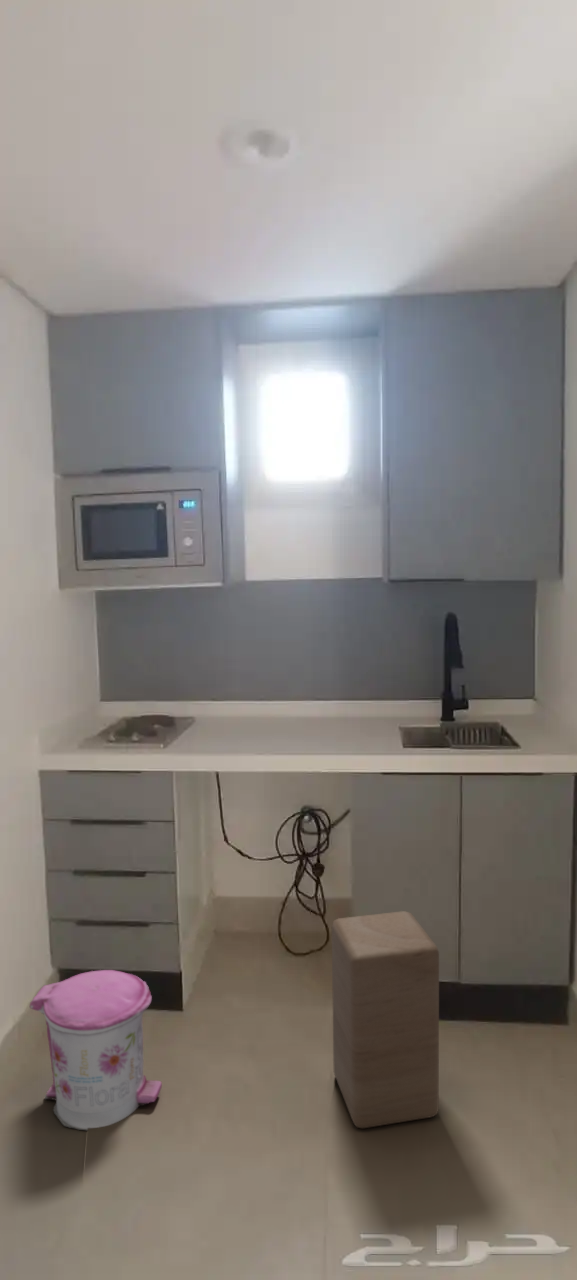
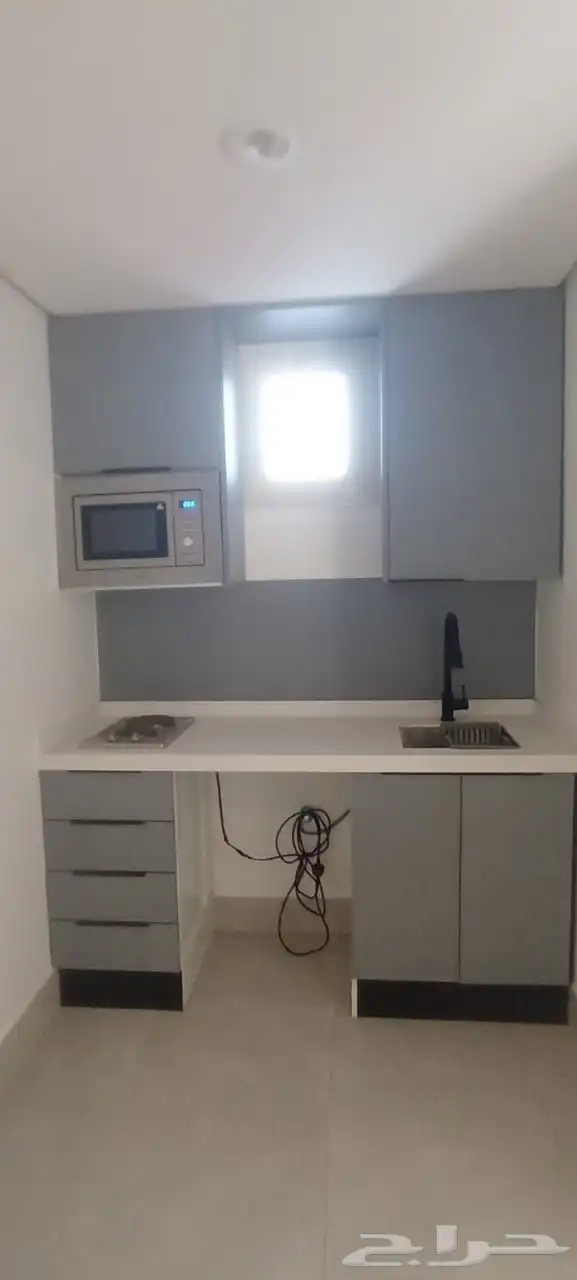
- trash can (96, 1044)
- wooden block (384, 1014)
